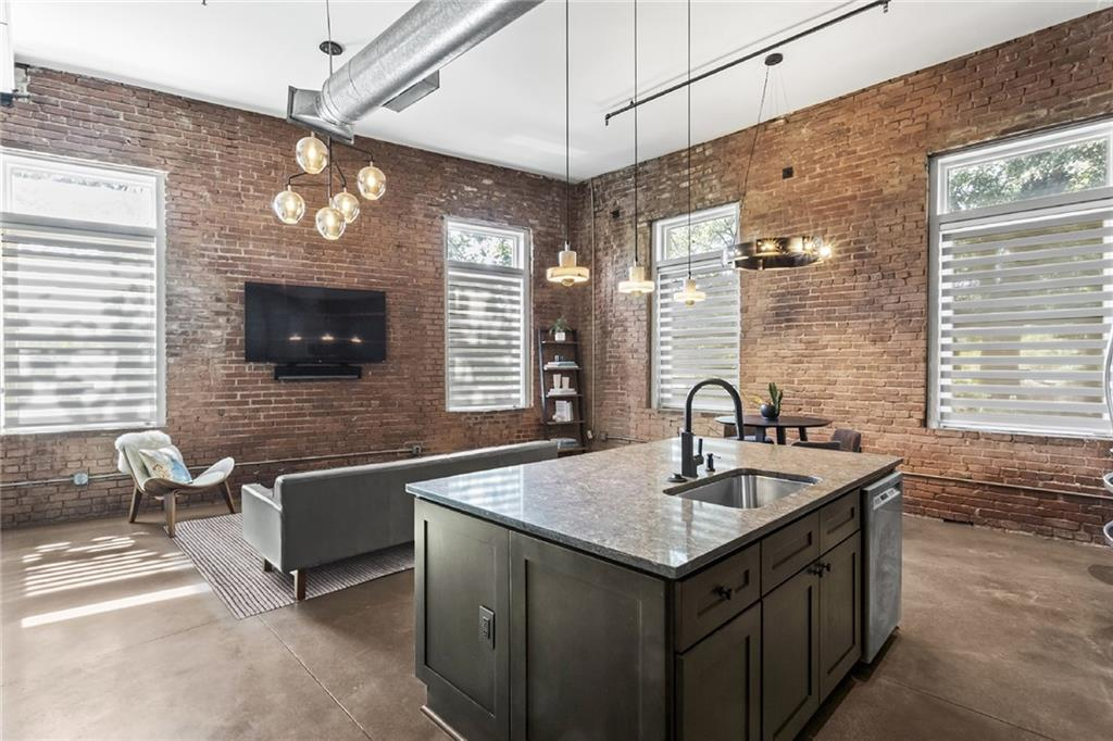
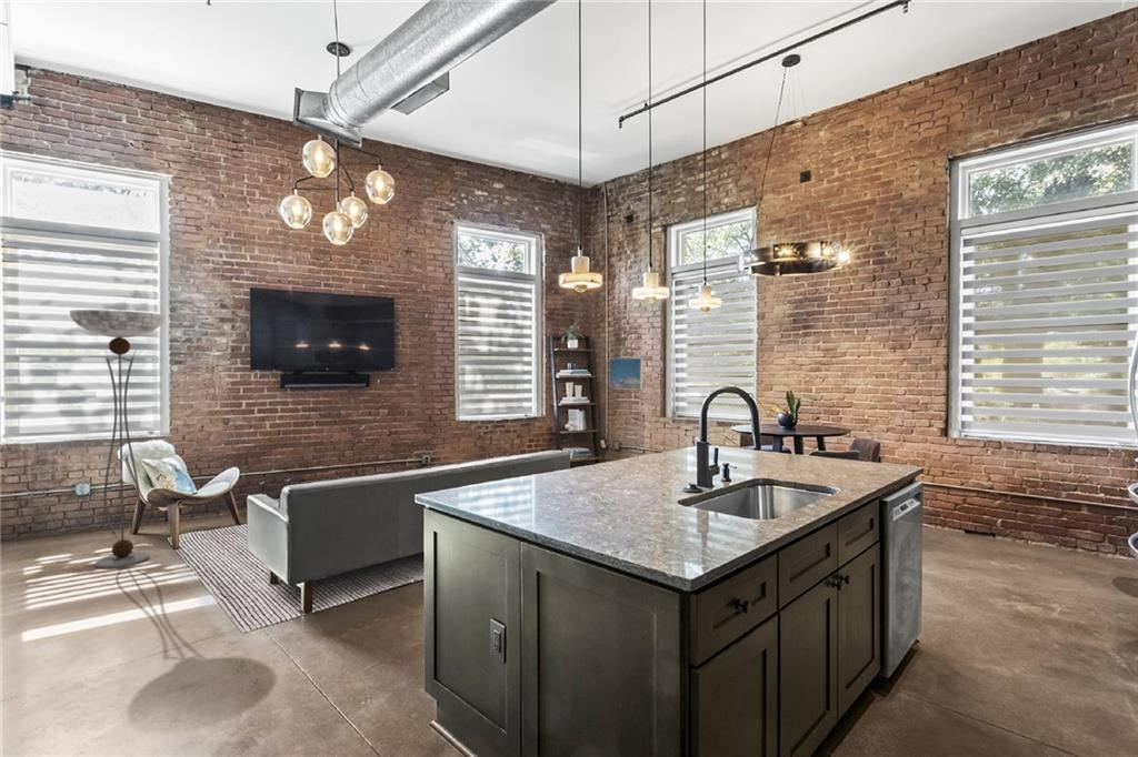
+ floor lamp (120, 437)
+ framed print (625, 373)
